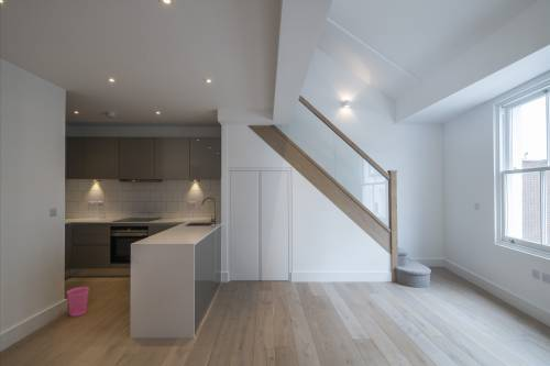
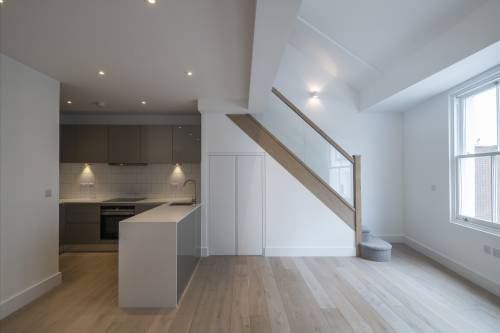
- waste basket (78, 301)
